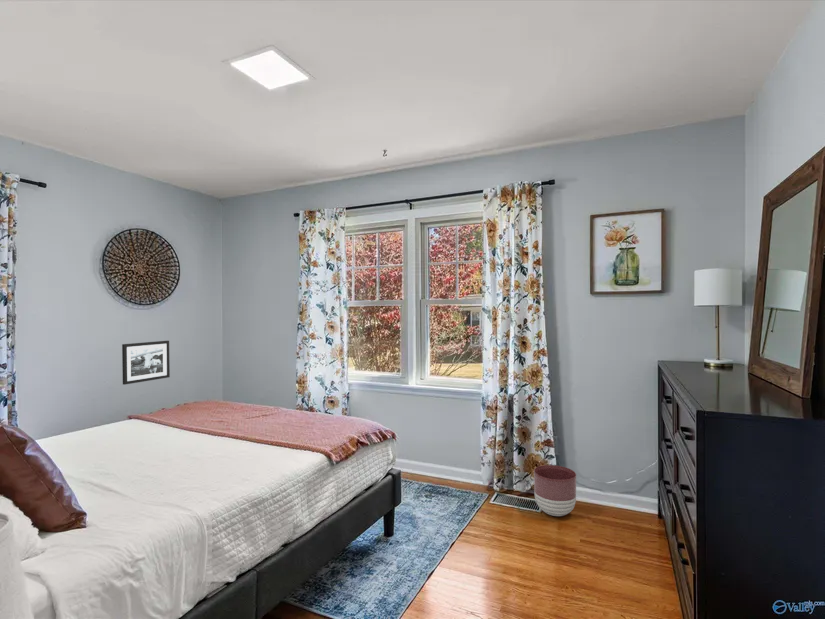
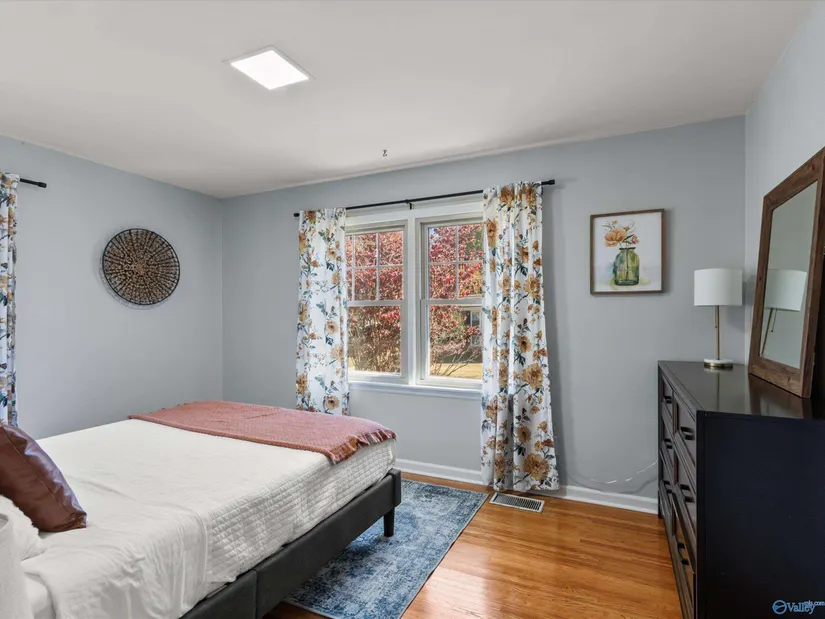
- planter (554, 492)
- picture frame (147, 361)
